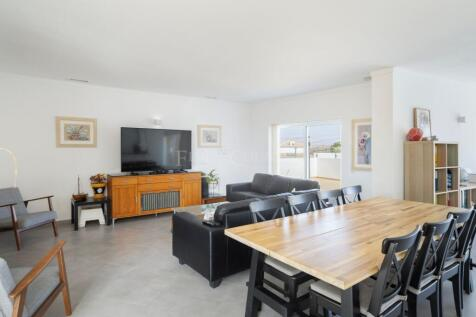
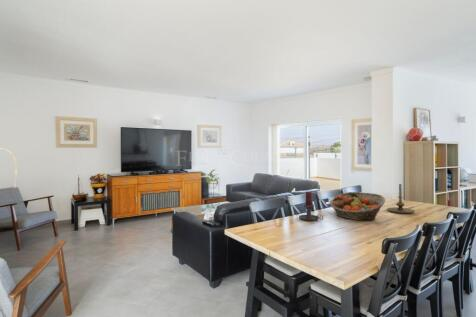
+ fruit basket (356, 205)
+ candle holder (311, 205)
+ candle holder (400, 197)
